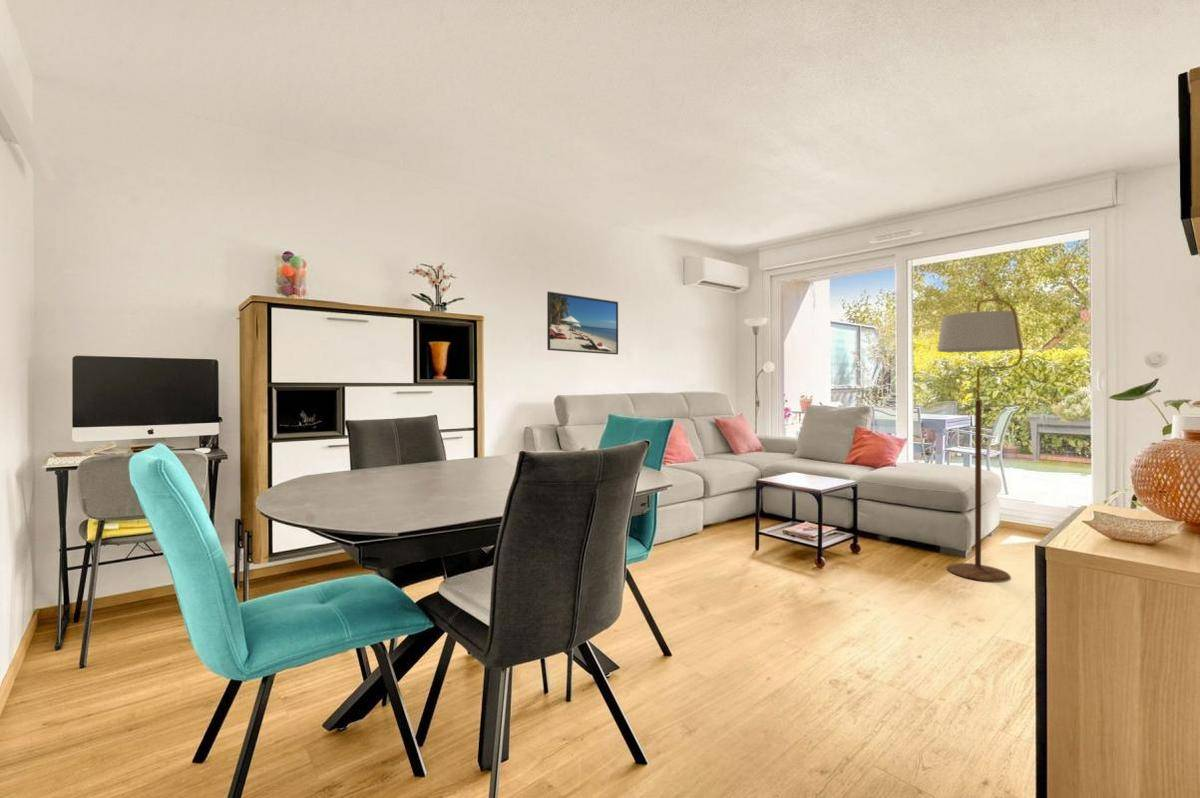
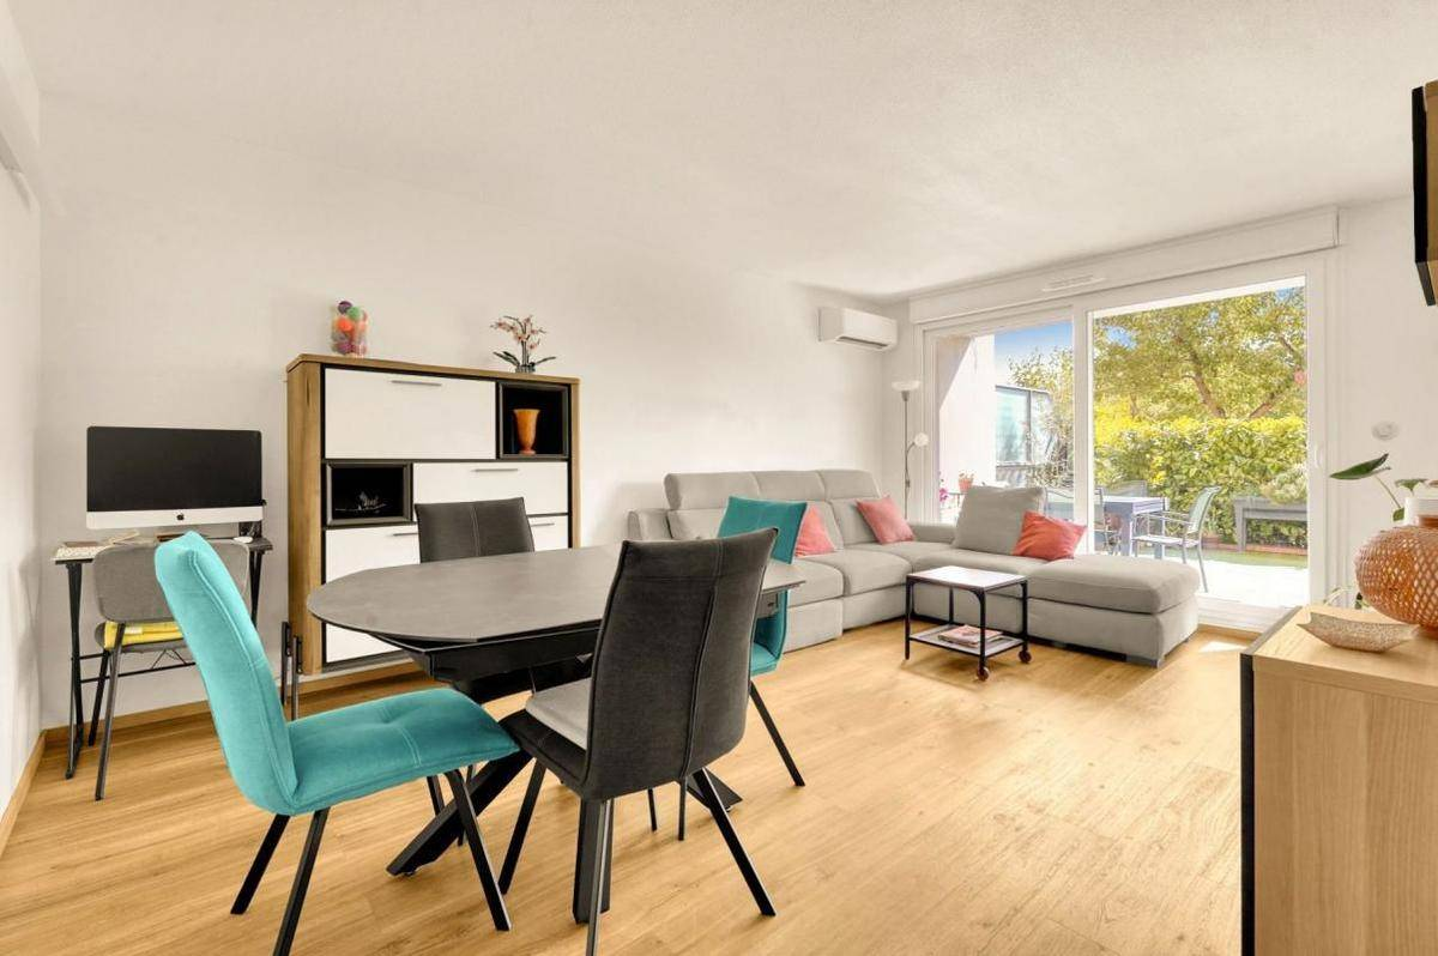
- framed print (584, 324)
- floor lamp (980, 437)
